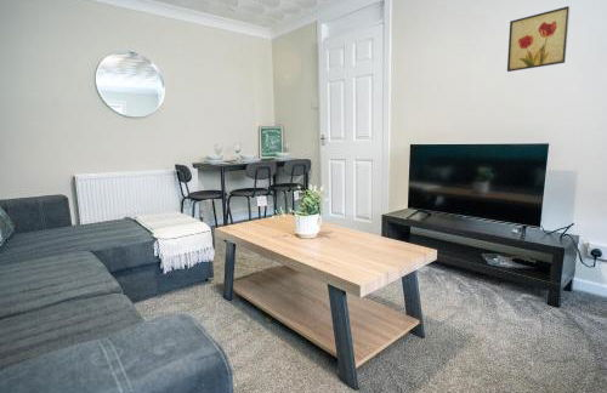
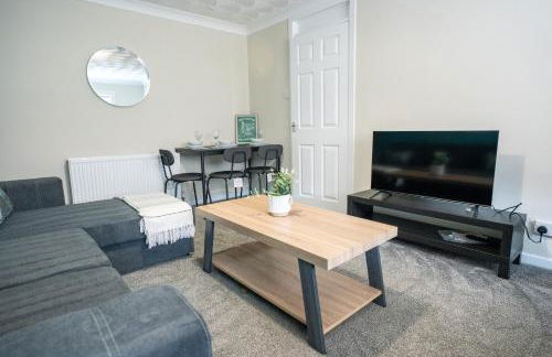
- wall art (537, 41)
